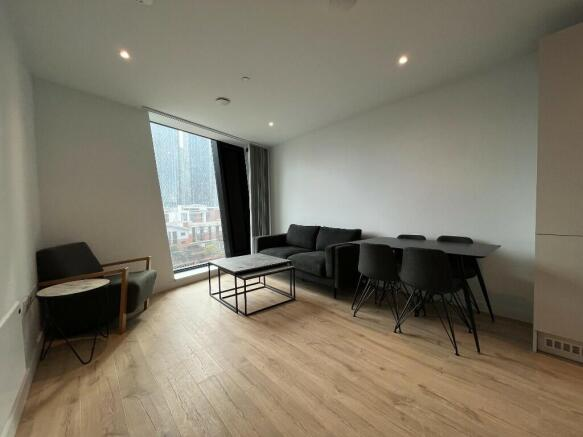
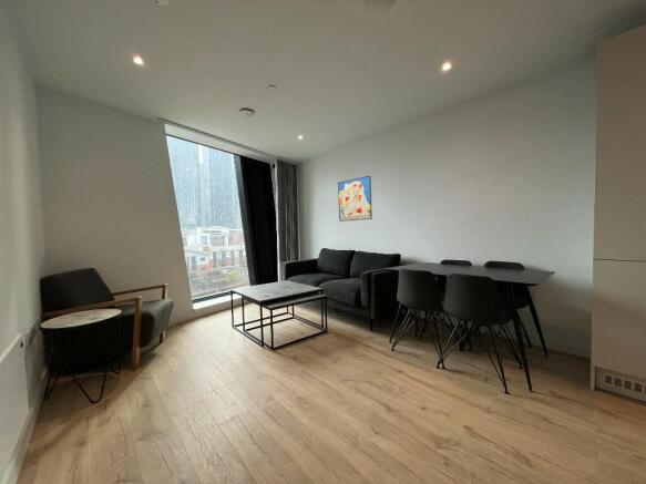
+ wall art (353, 199)
